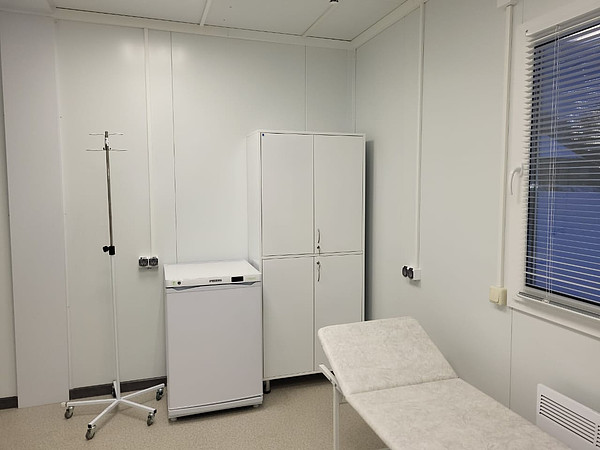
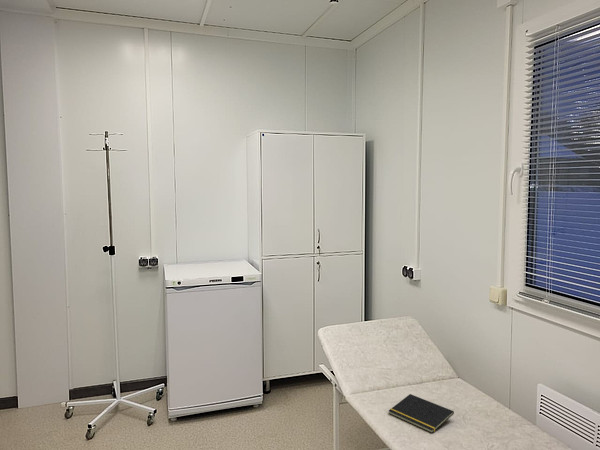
+ notepad (420, 412)
